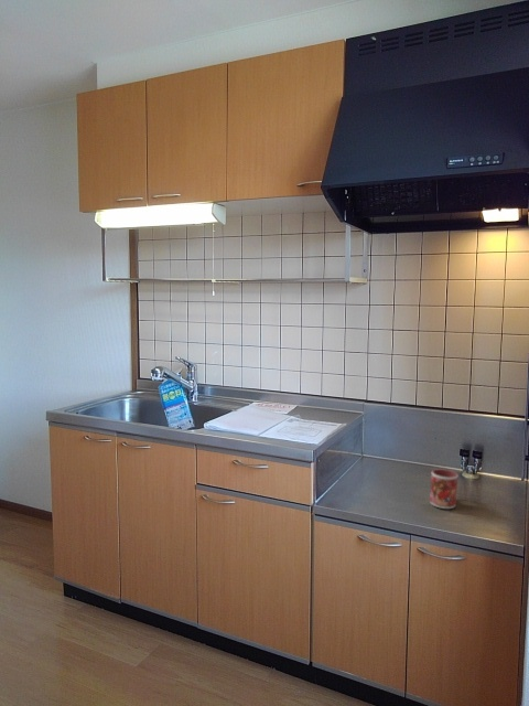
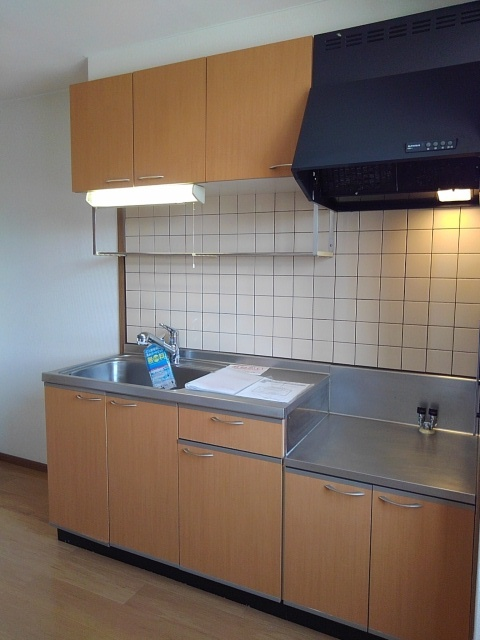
- mug (446, 486)
